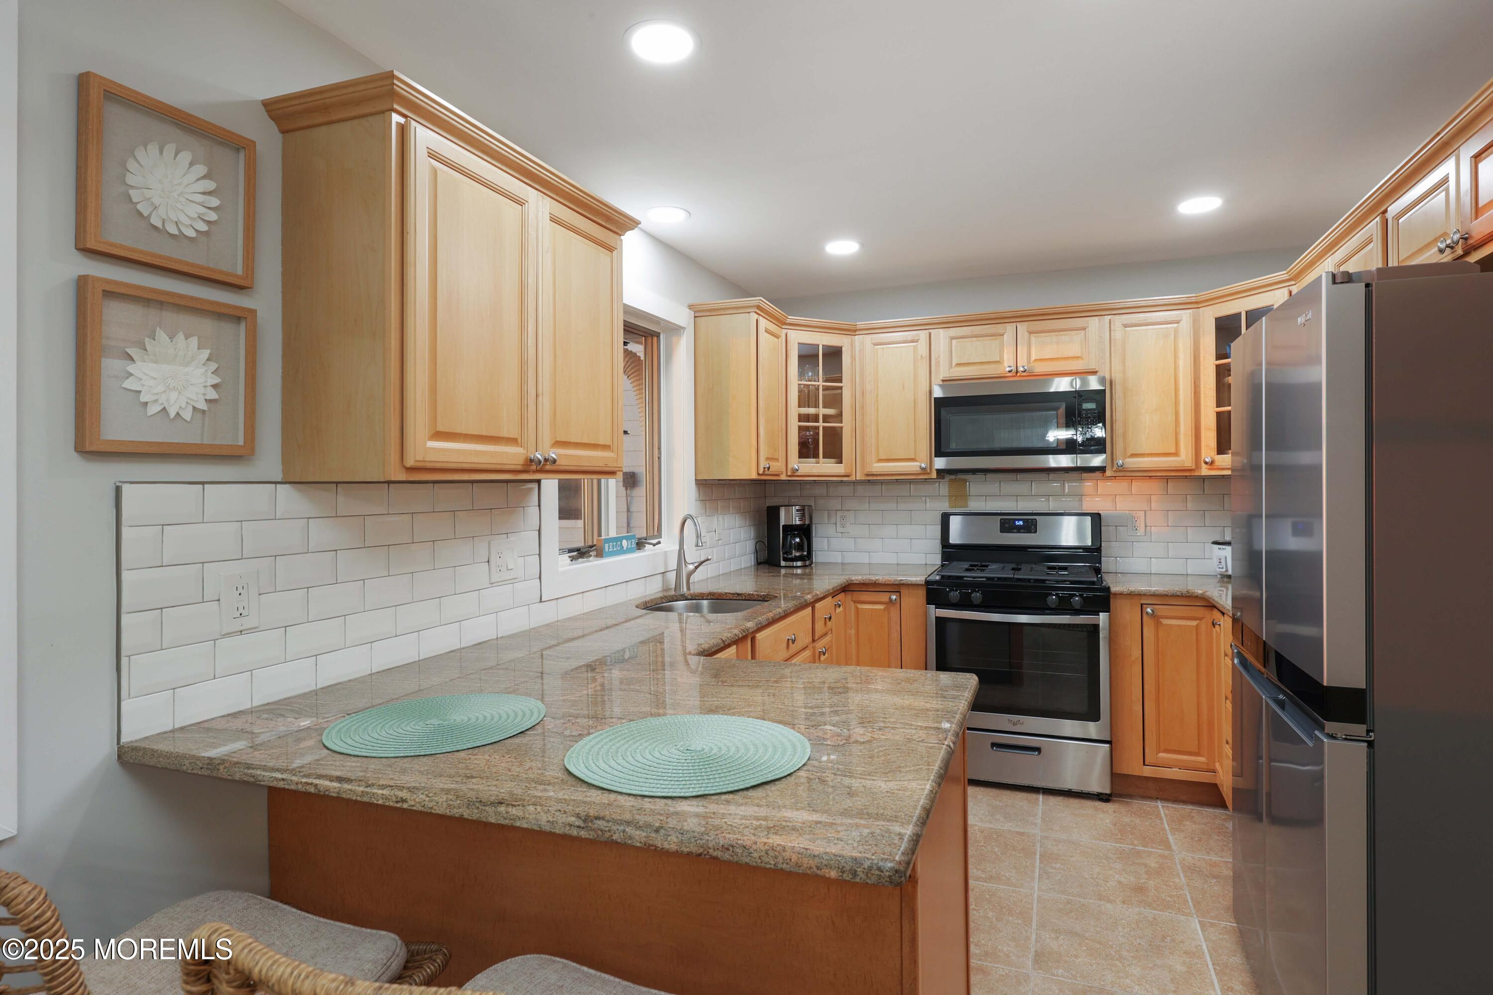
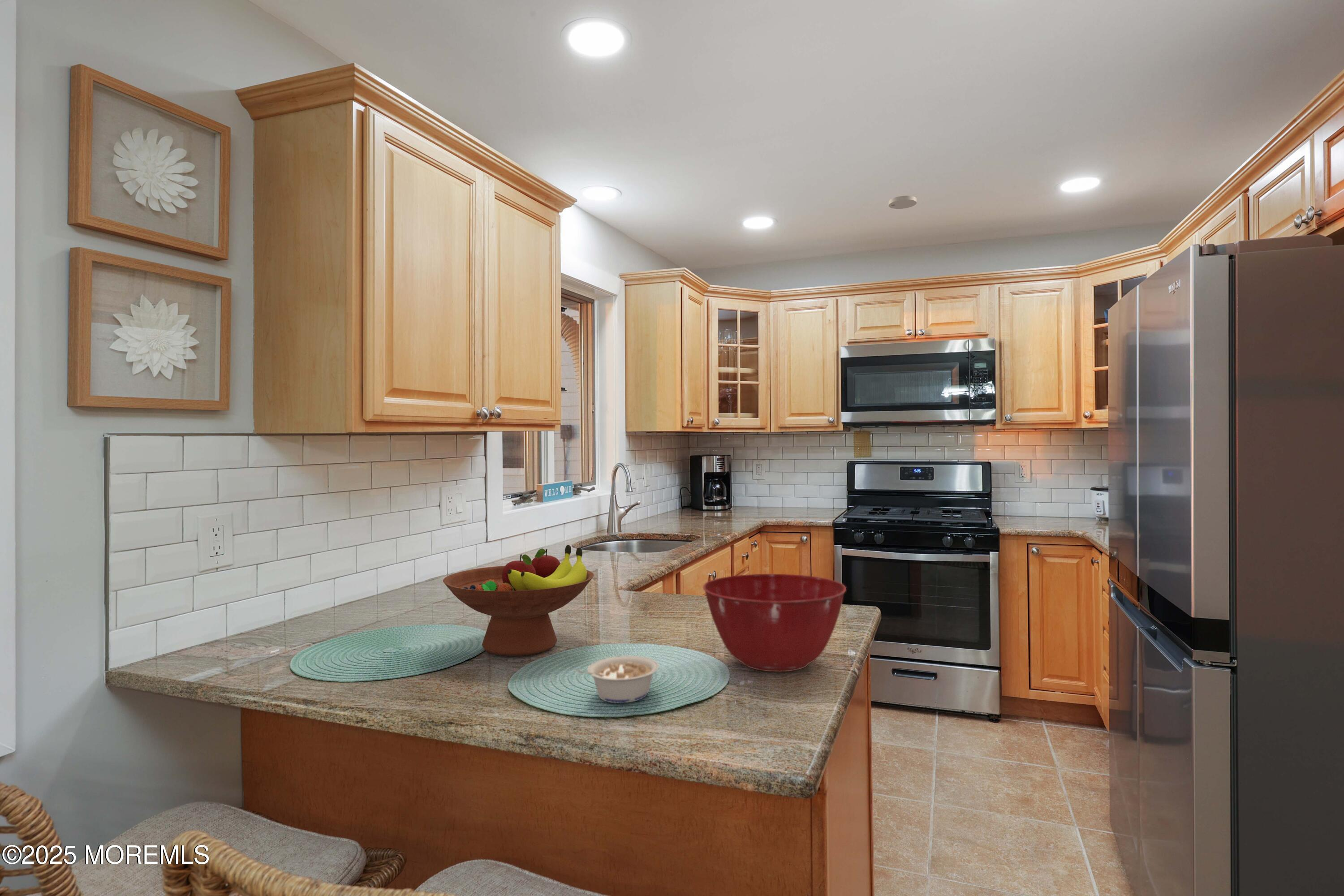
+ smoke detector (902, 202)
+ mixing bowl (773, 623)
+ fruit bowl (520, 598)
+ legume (622, 679)
